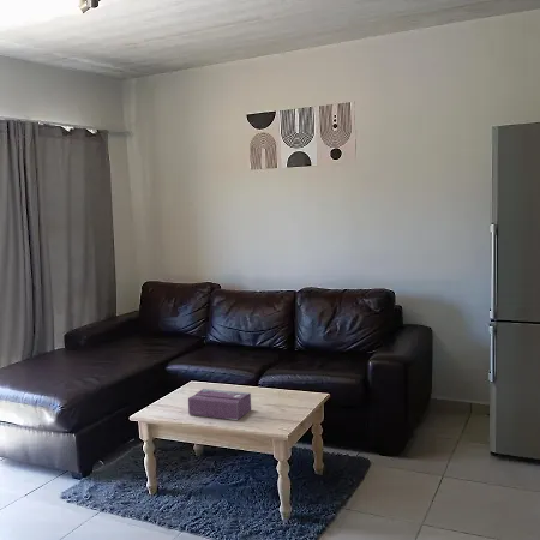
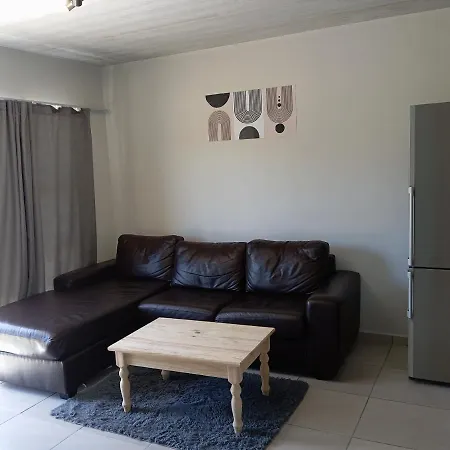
- tissue box (220, 403)
